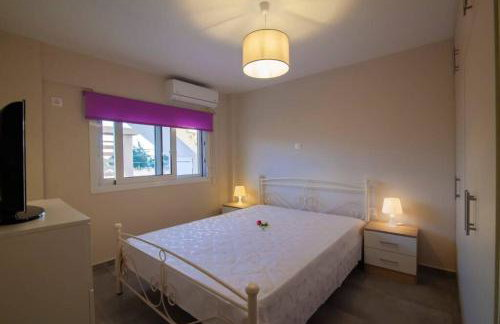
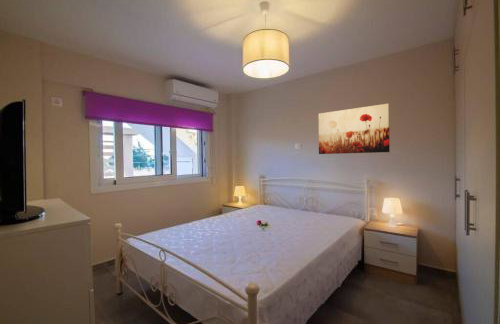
+ wall art (350, 131)
